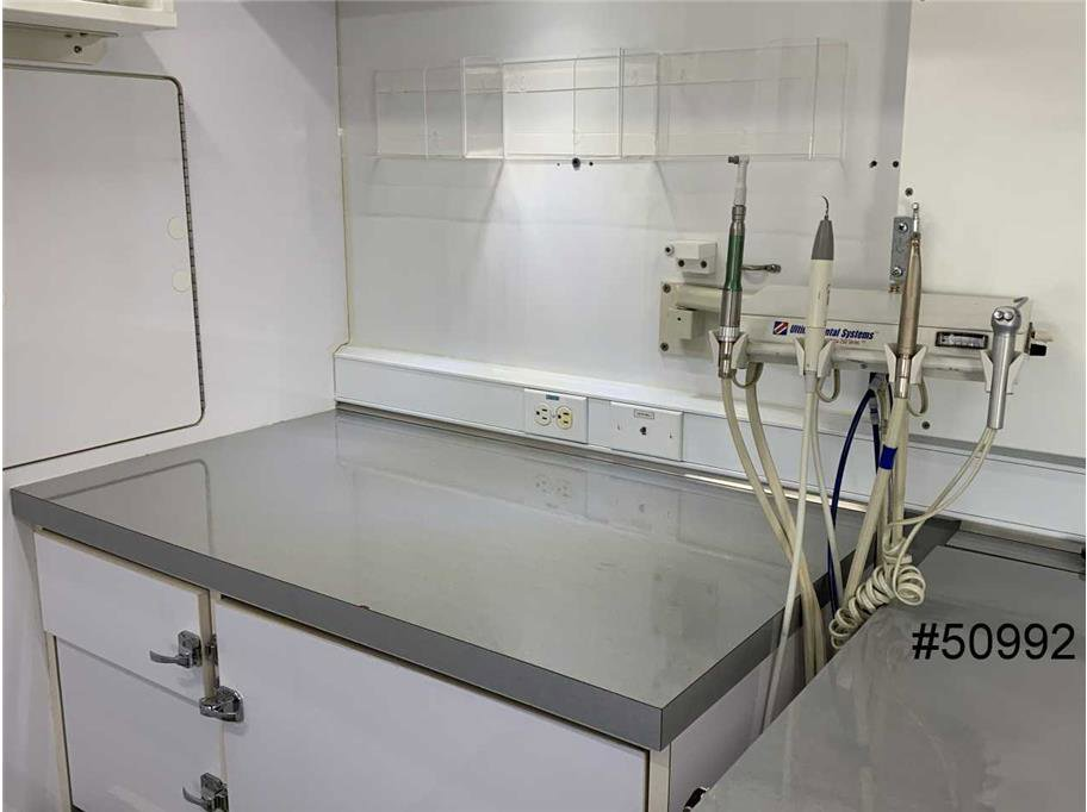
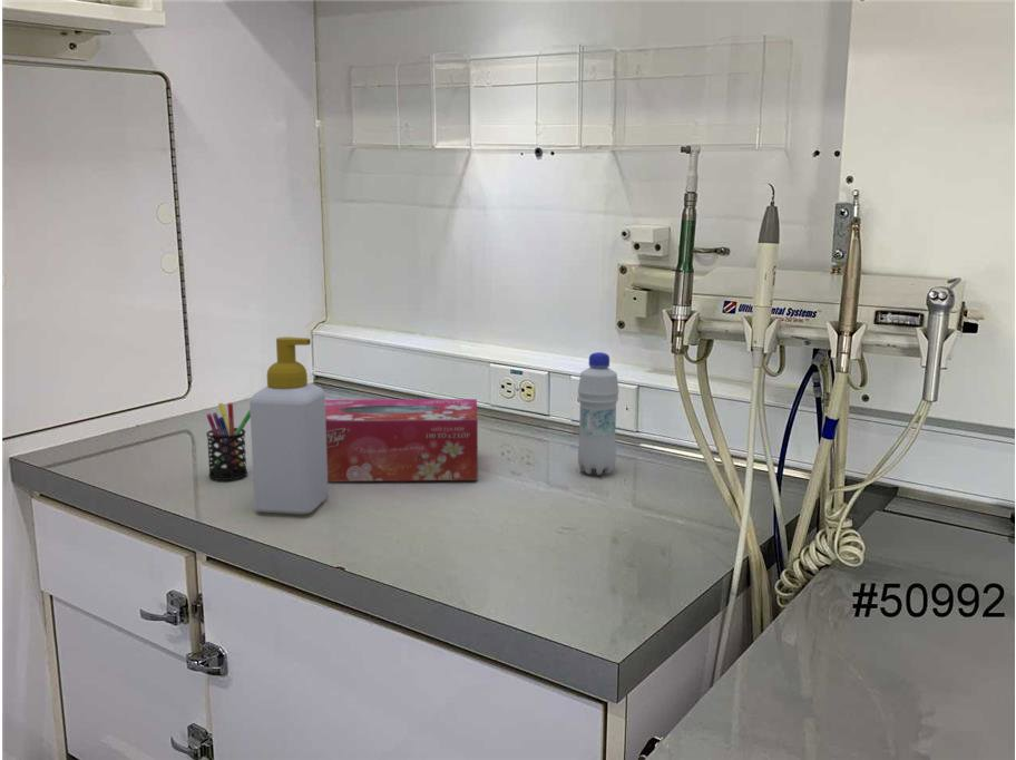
+ tissue box (389, 438)
+ bottle (597, 412)
+ pen holder (231, 437)
+ soap bottle (289, 422)
